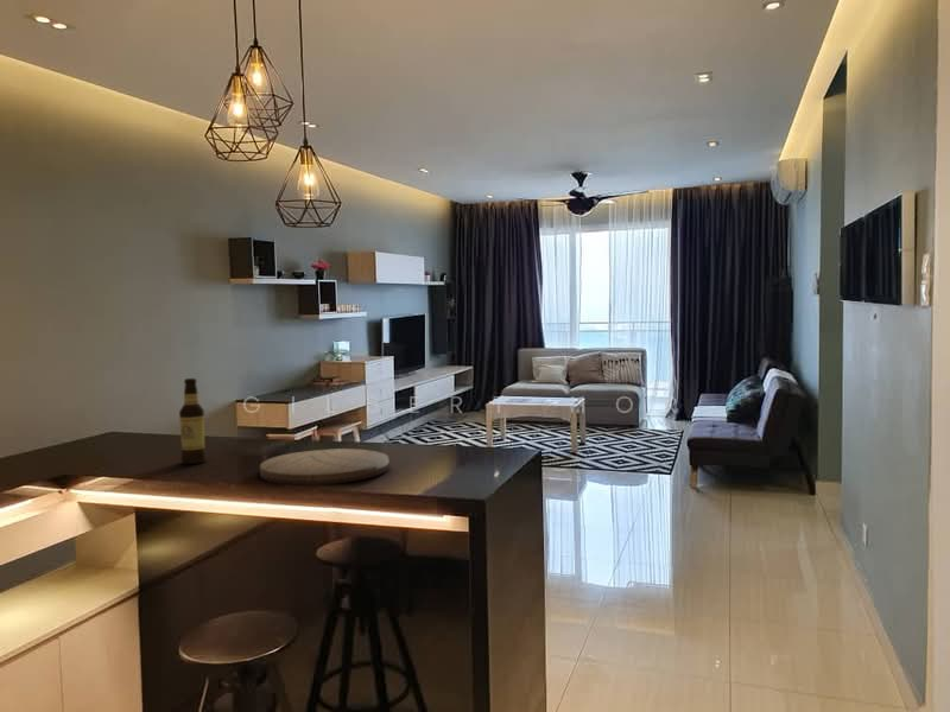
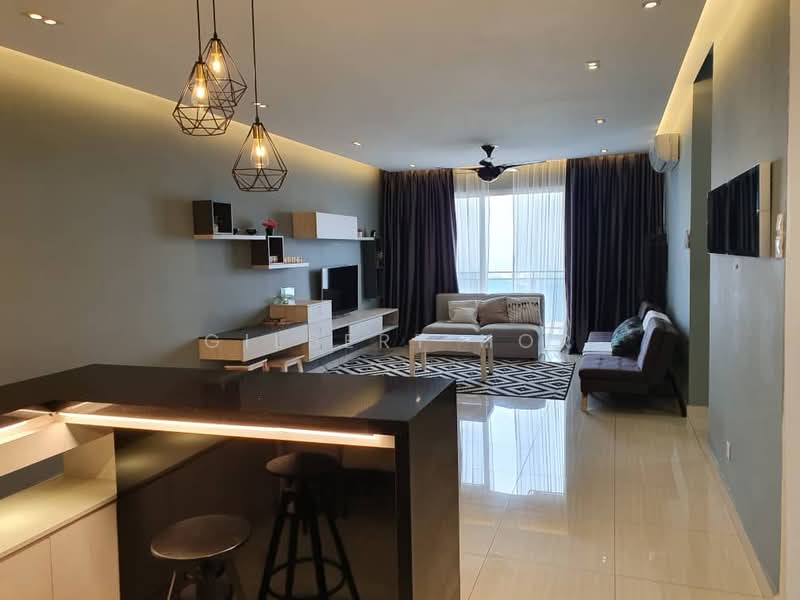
- bottle (191, 420)
- cutting board (325, 465)
